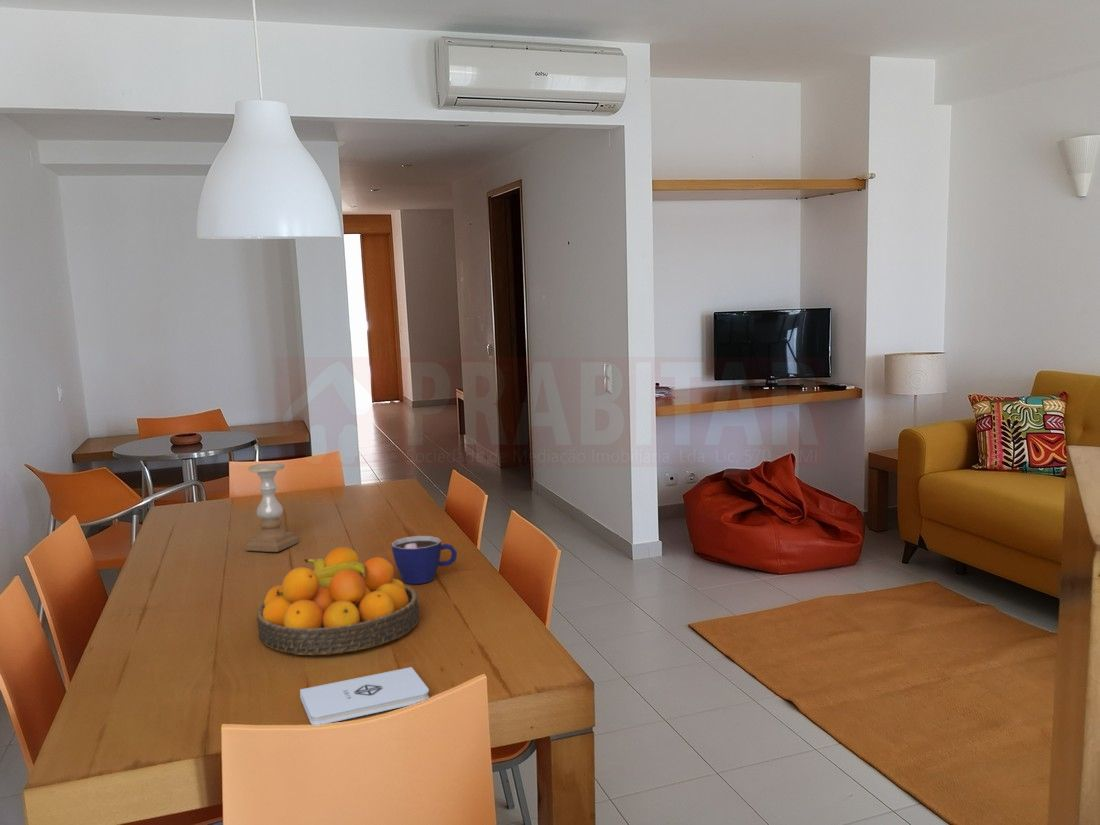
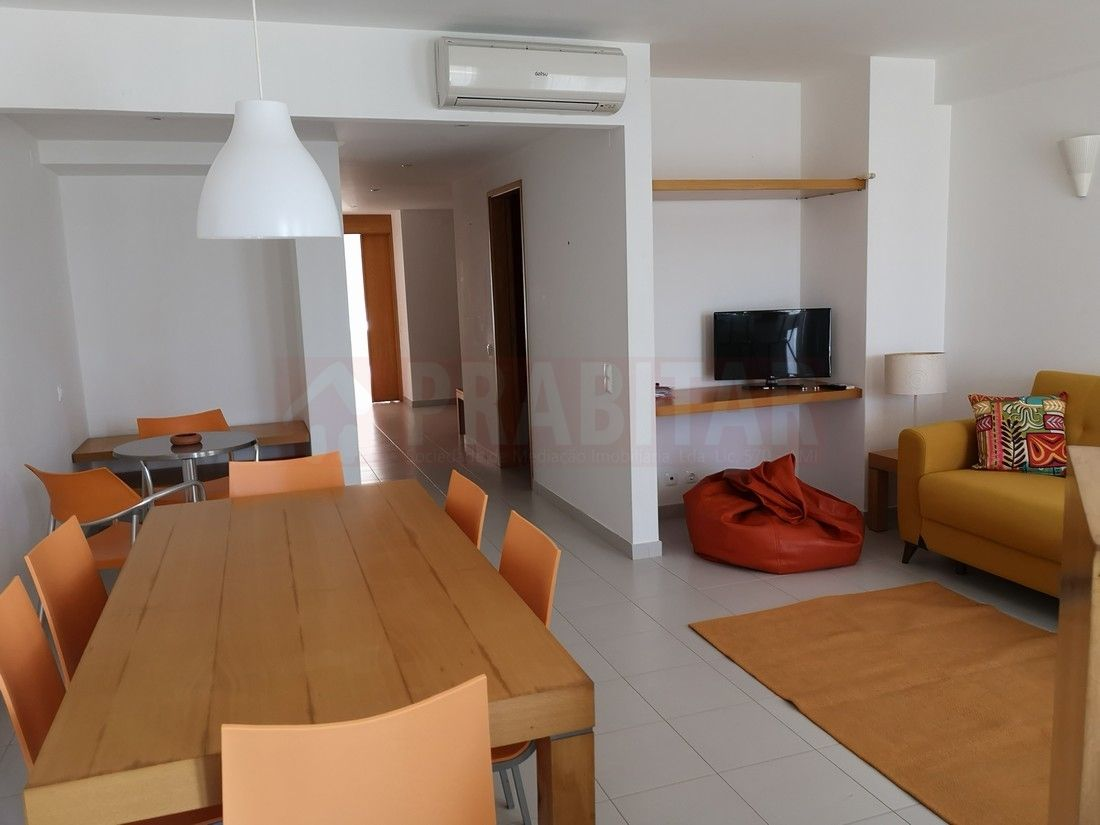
- candle holder (269, 506)
- fruit bowl (338, 591)
- cup (425, 559)
- notepad (364, 694)
